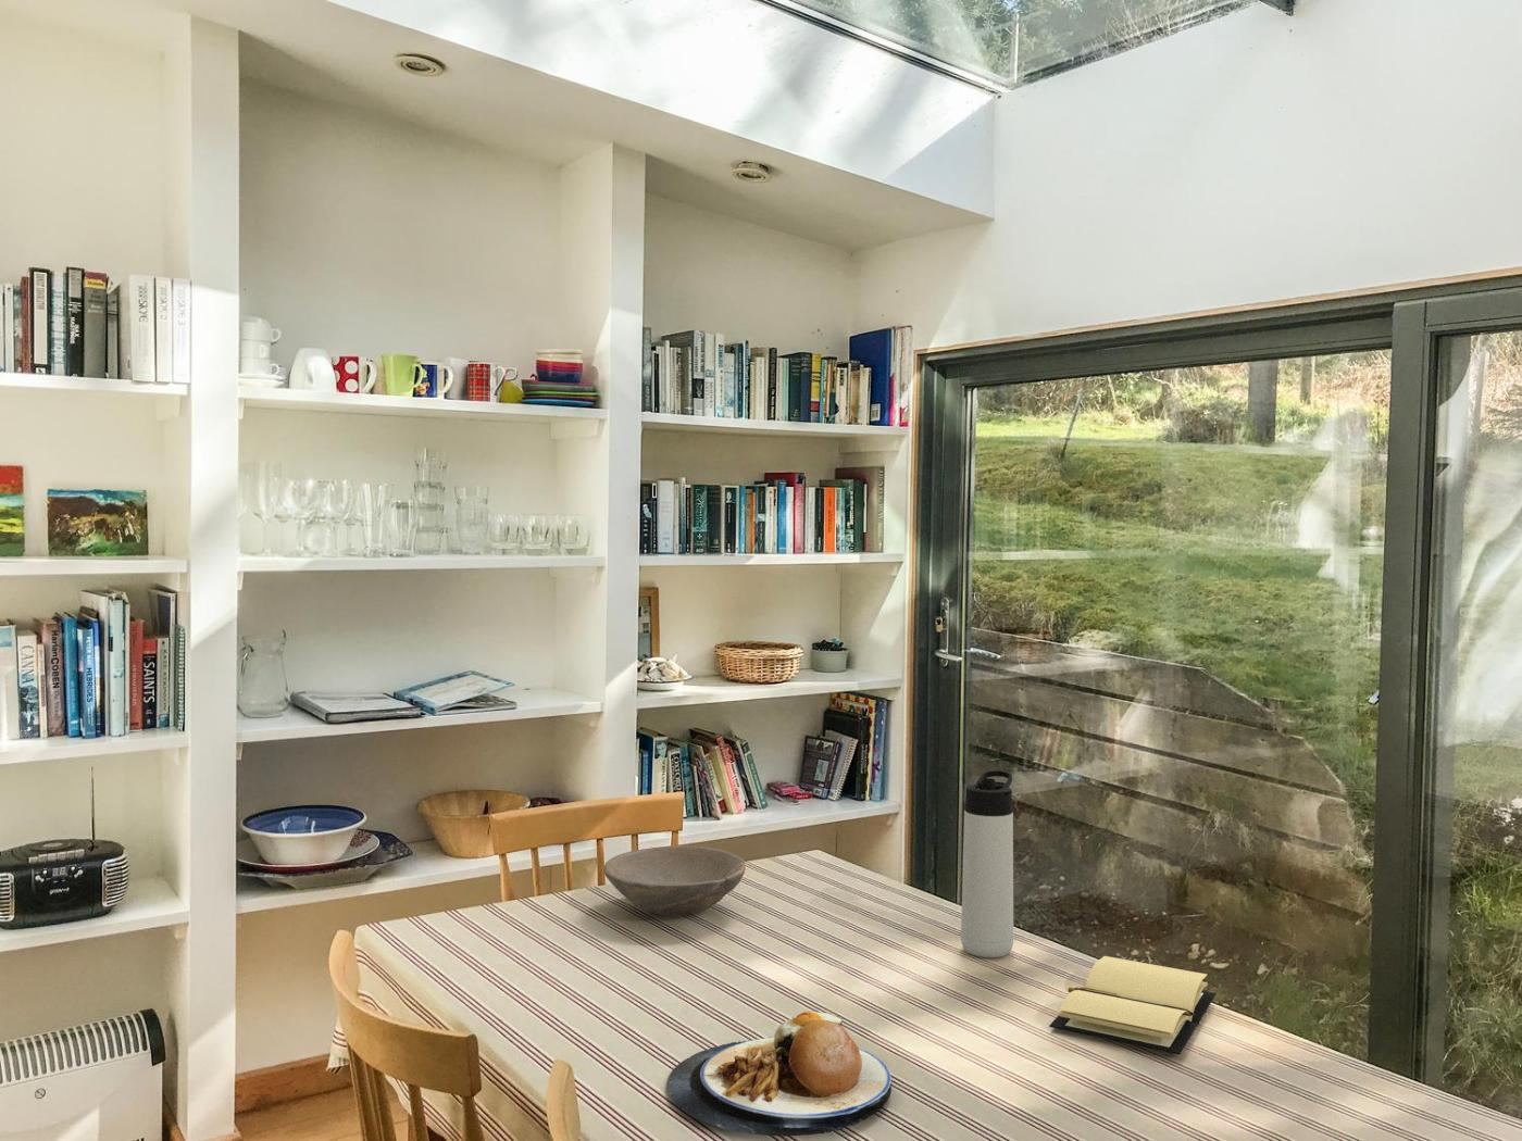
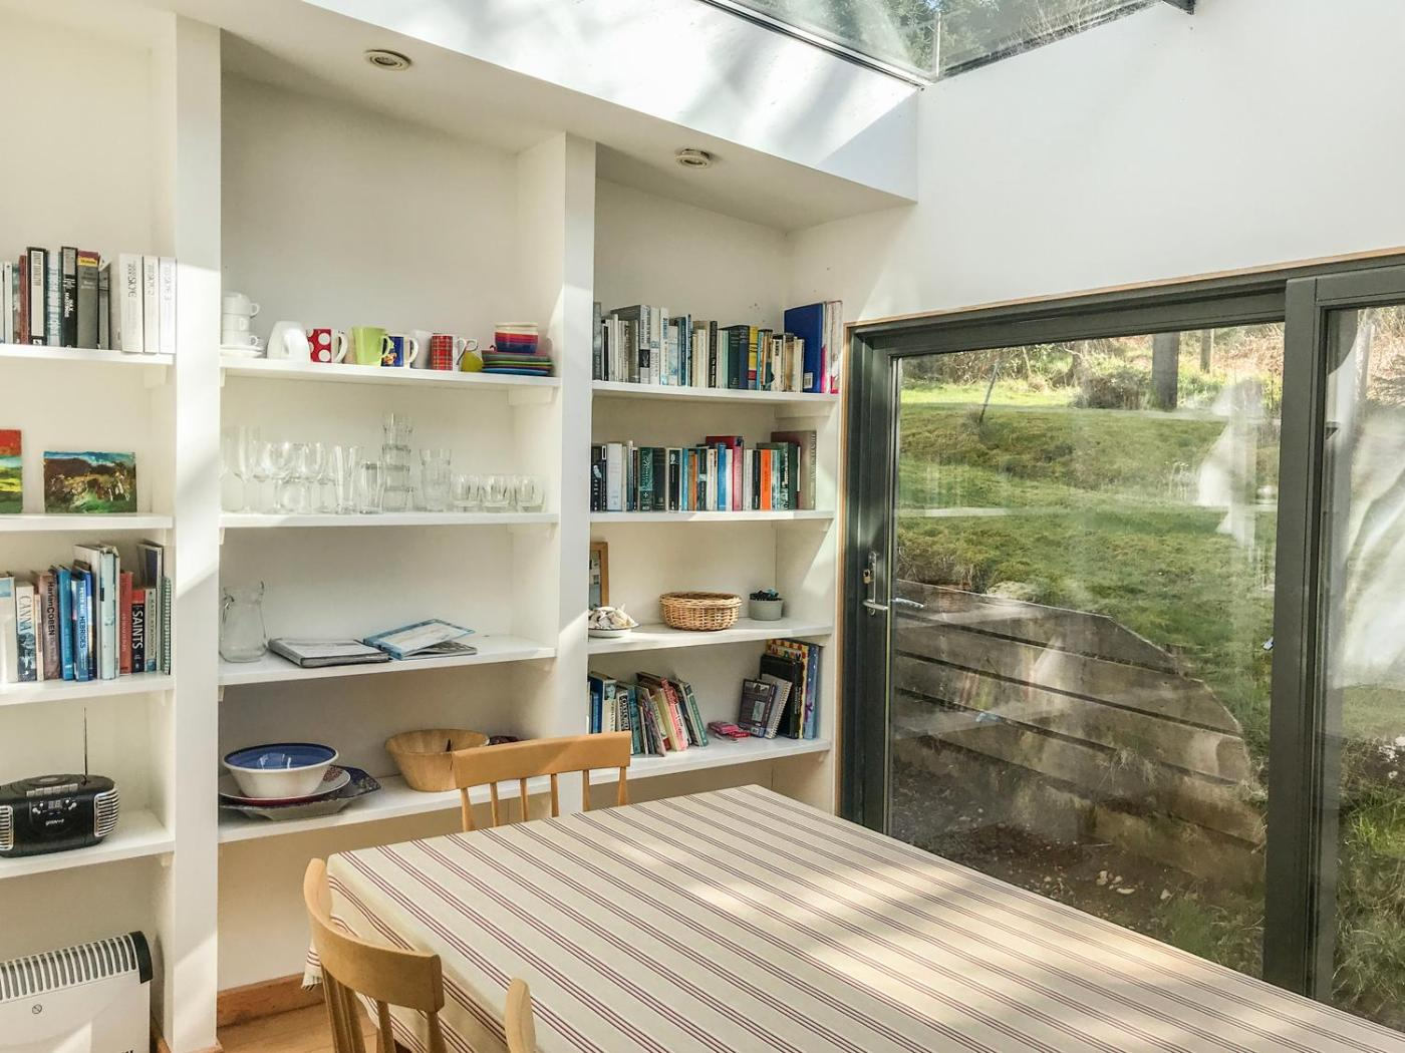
- bowl (674, 886)
- book (1131, 997)
- thermos bottle (990, 862)
- plate (779, 1052)
